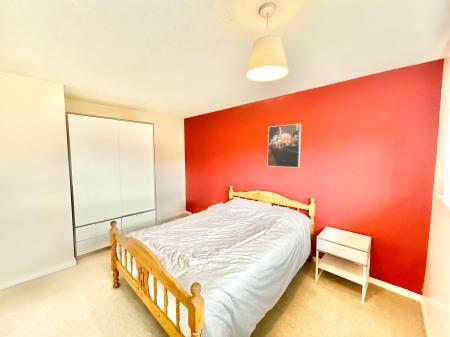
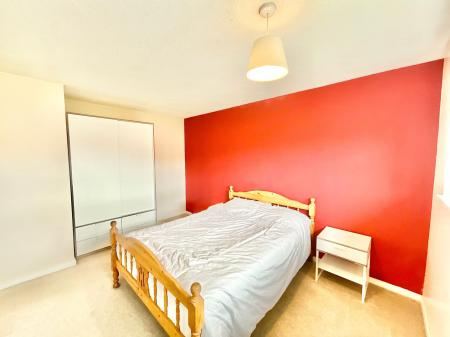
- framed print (283, 146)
